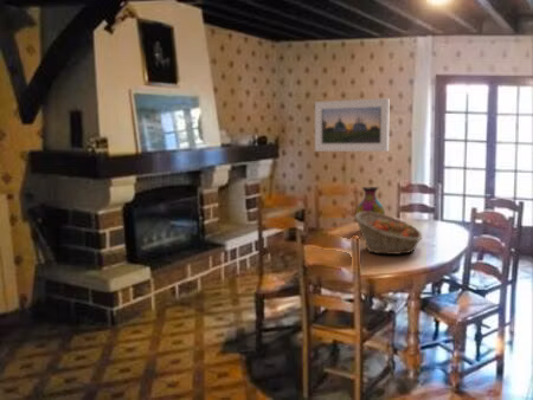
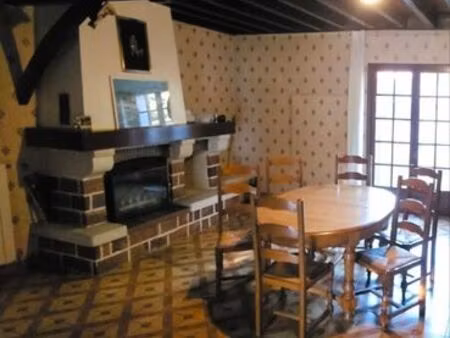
- vase (370, 208)
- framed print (351, 125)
- fruit basket (387, 231)
